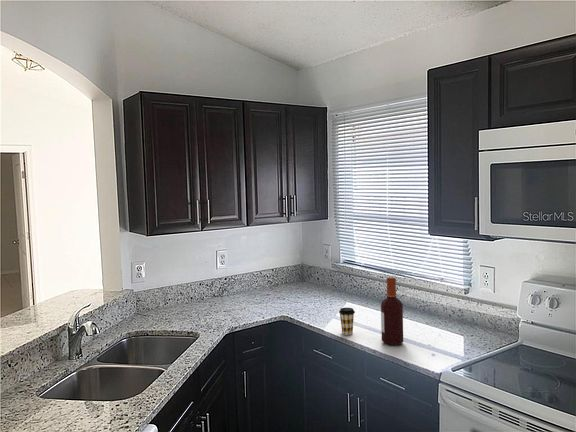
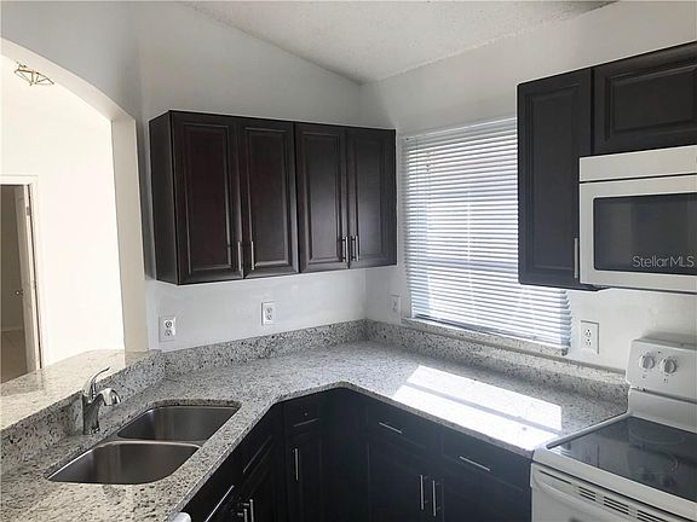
- coffee cup (347, 321)
- bottle (391, 310)
